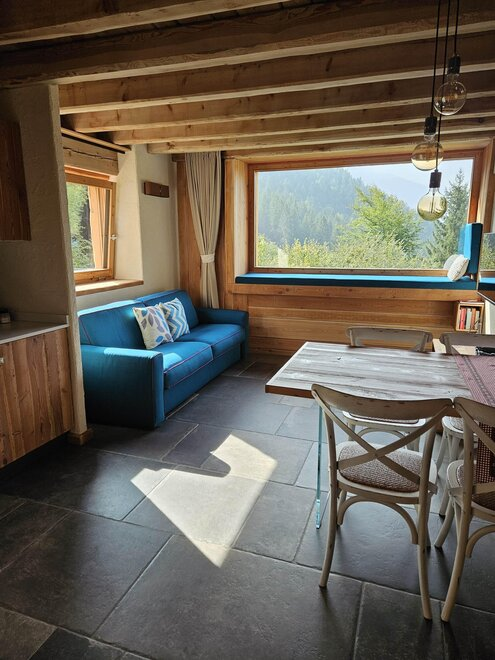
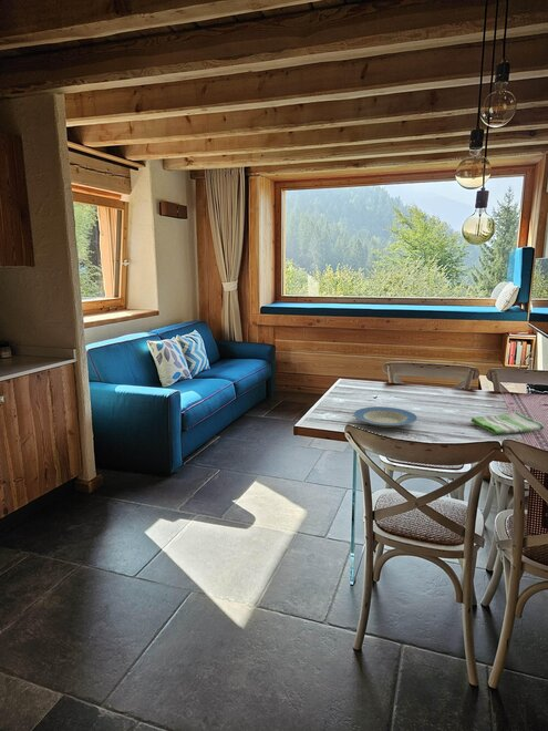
+ plate (384, 419)
+ dish towel (506, 422)
